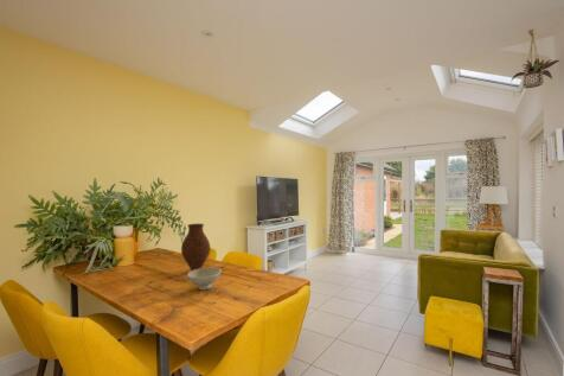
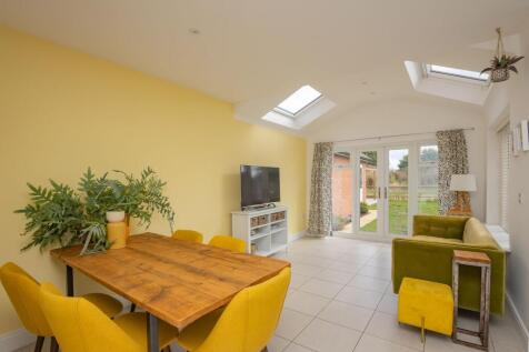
- bowl (204, 279)
- vase (196, 247)
